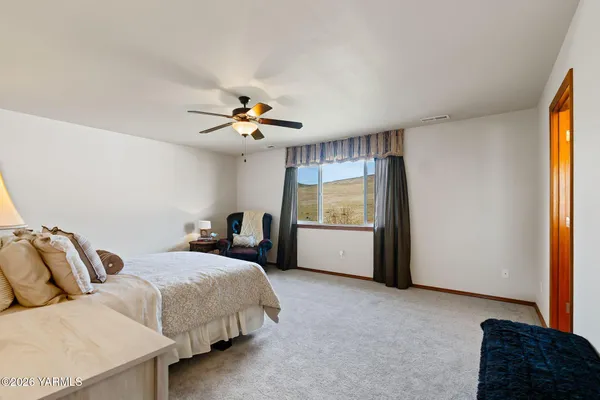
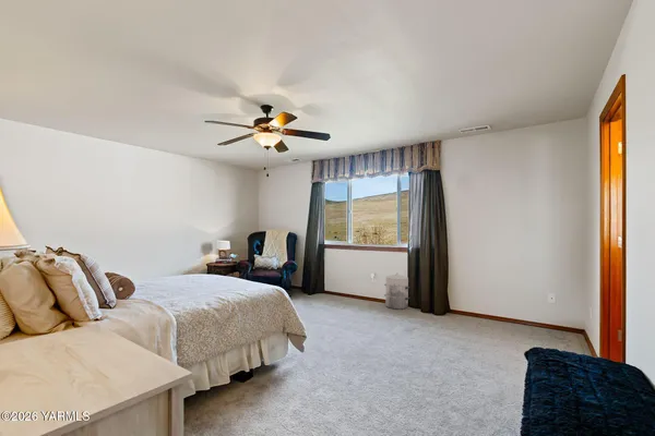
+ waste bin (396, 289)
